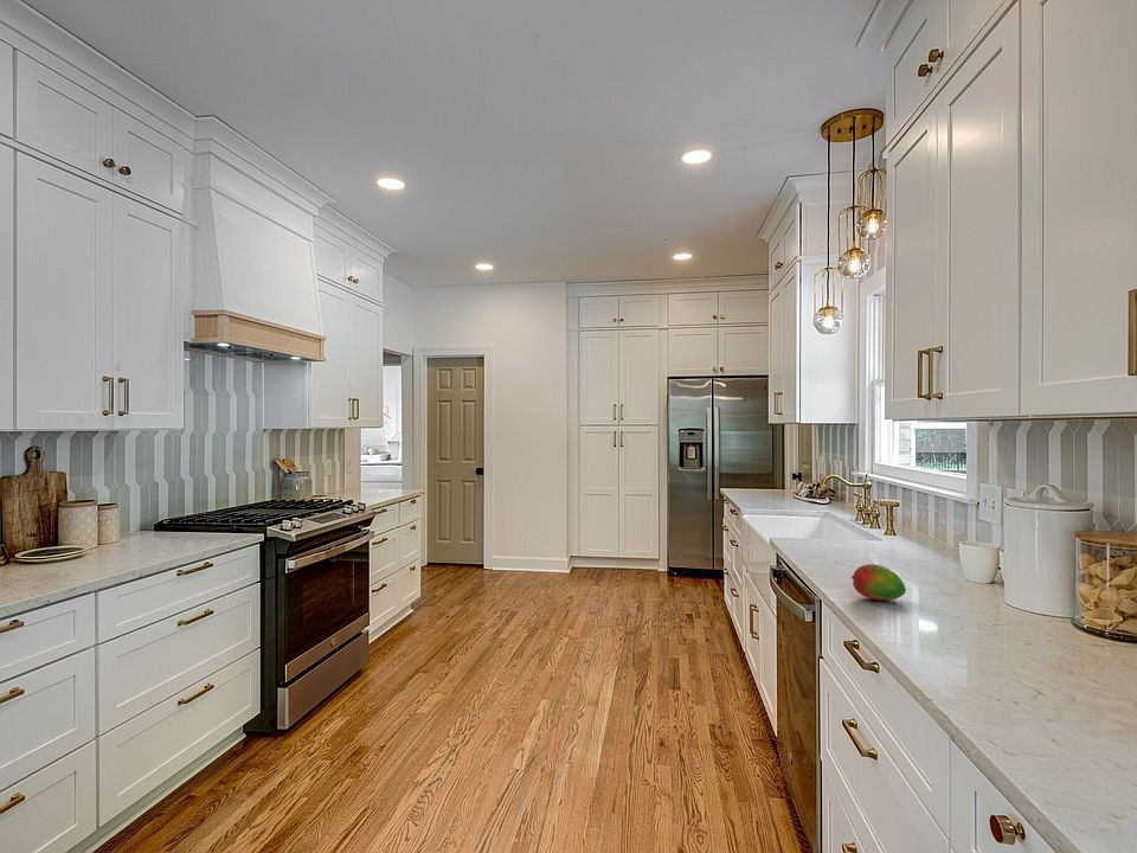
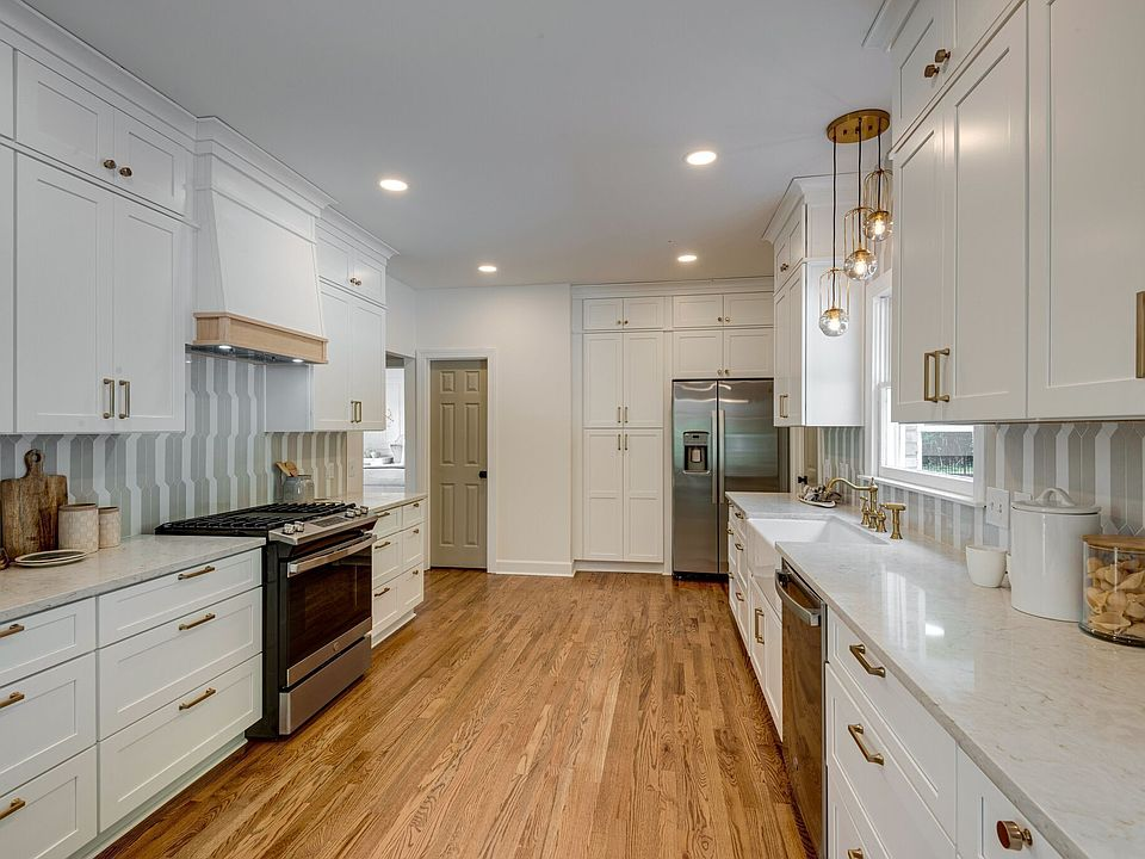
- fruit (878, 582)
